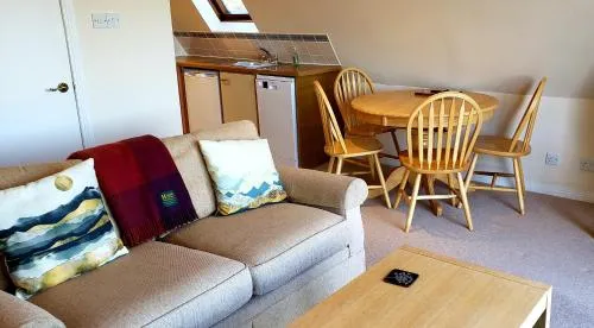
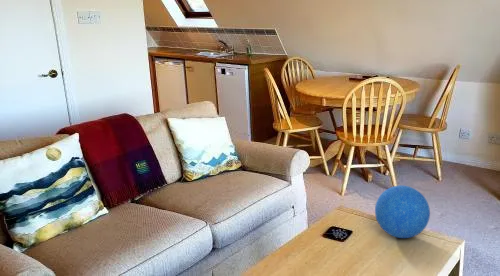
+ decorative ball (401, 211)
